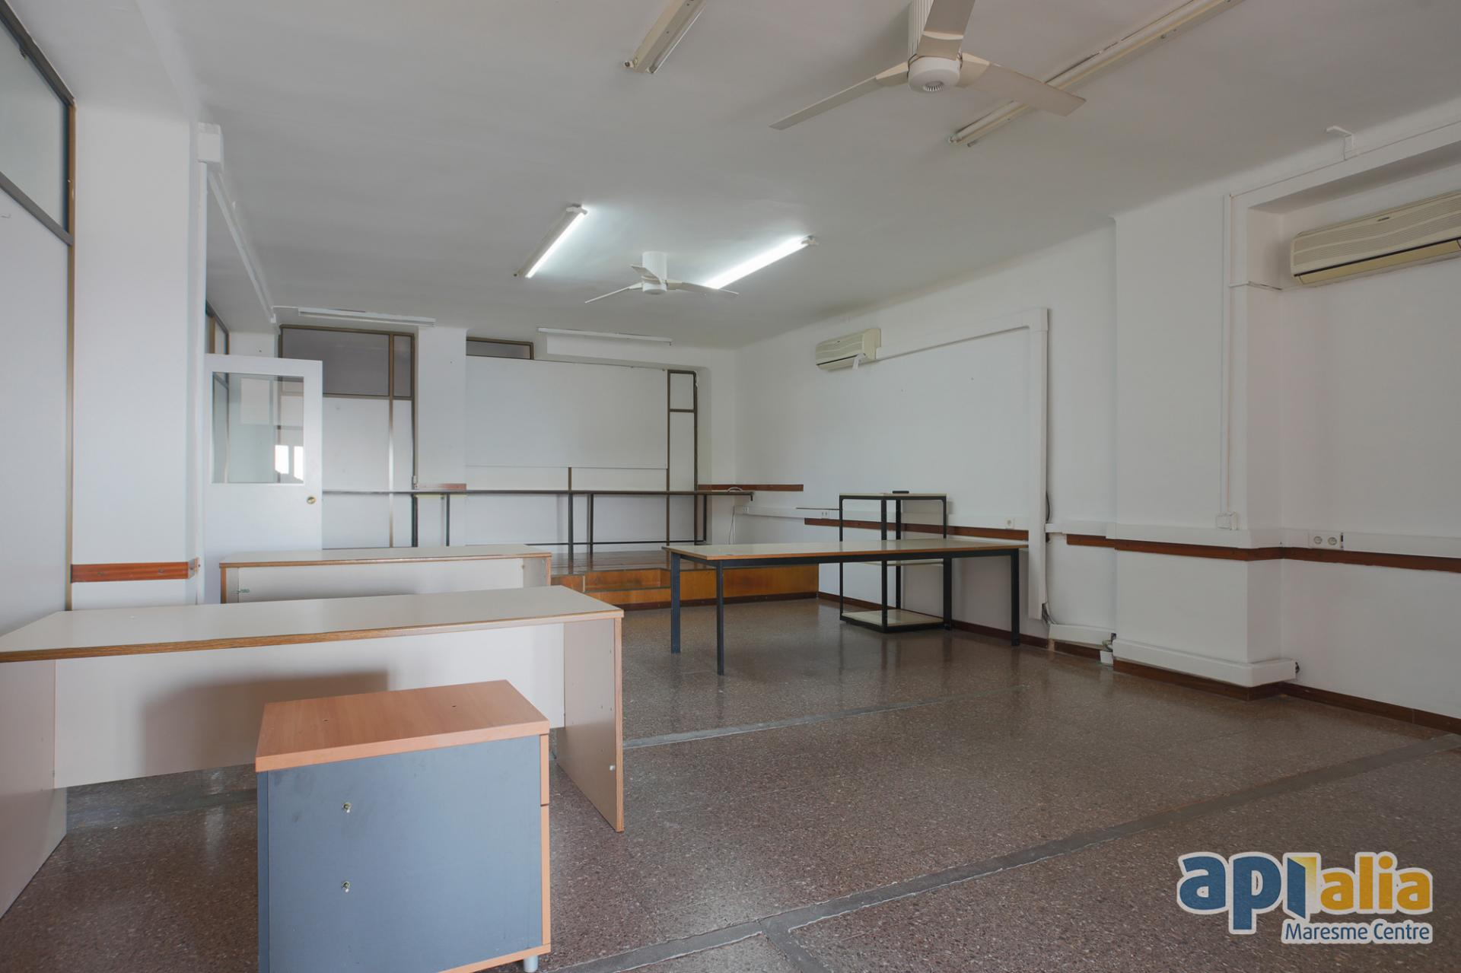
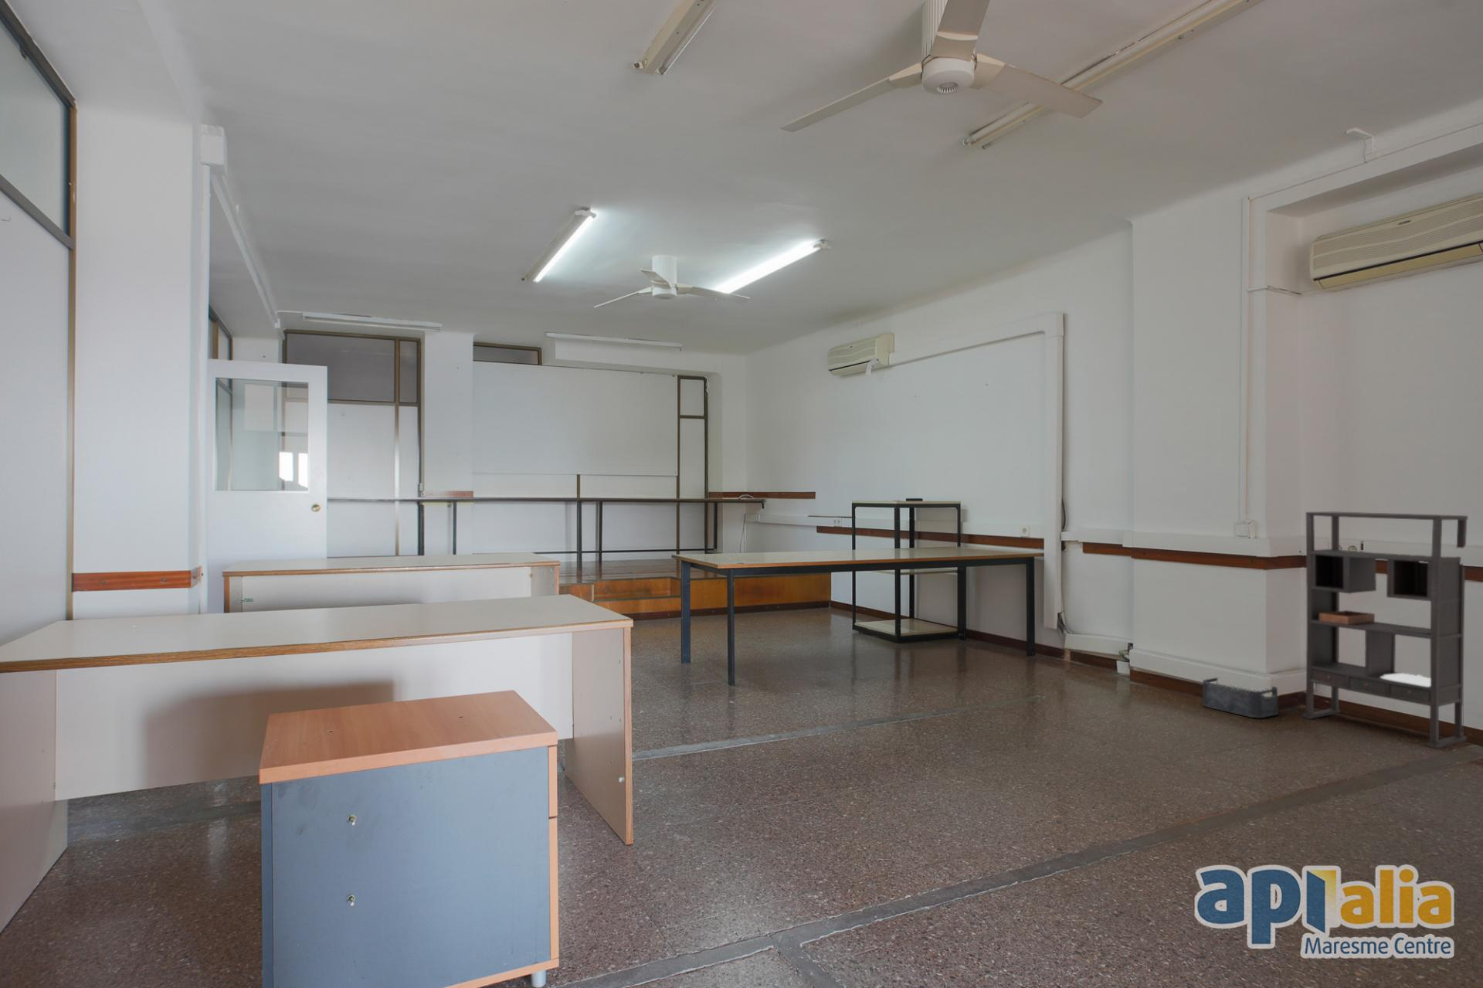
+ bookshelf (1382, 623)
+ storage bin (1239, 697)
